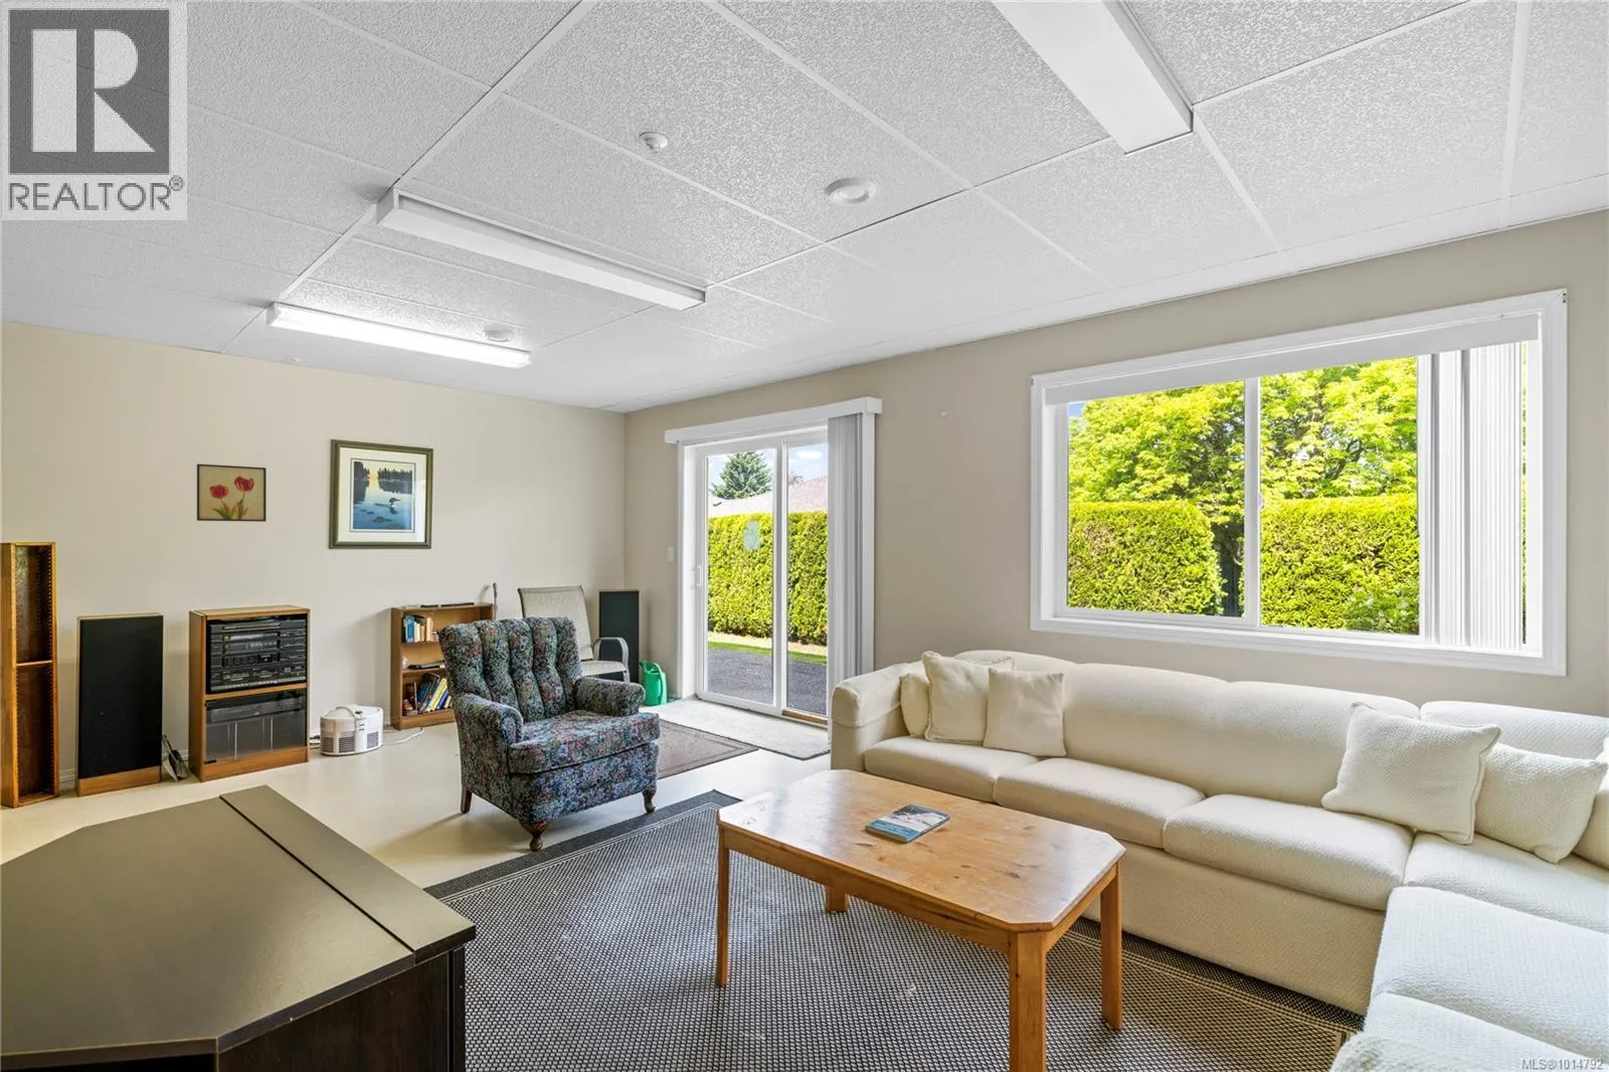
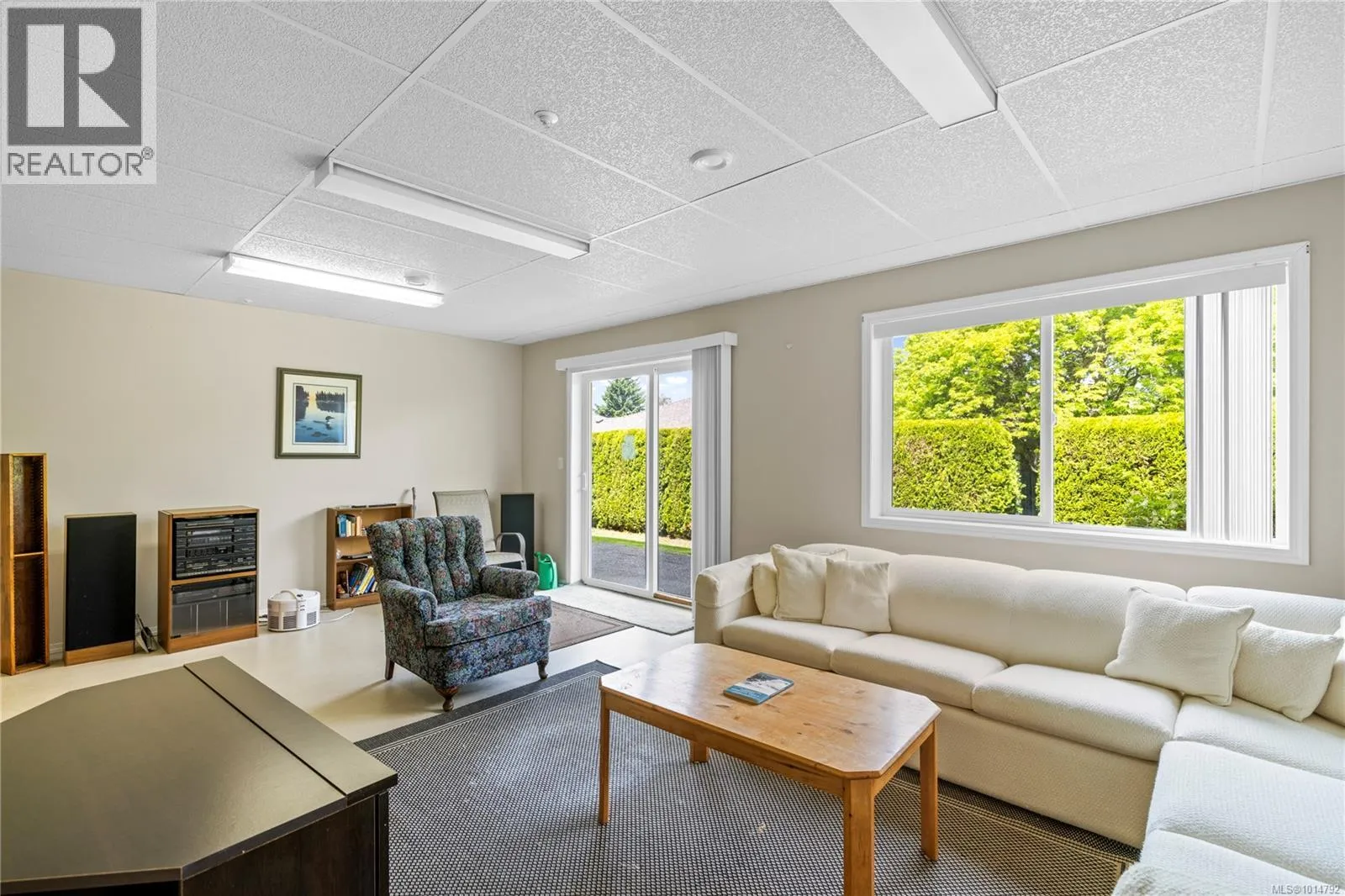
- wall art (231, 493)
